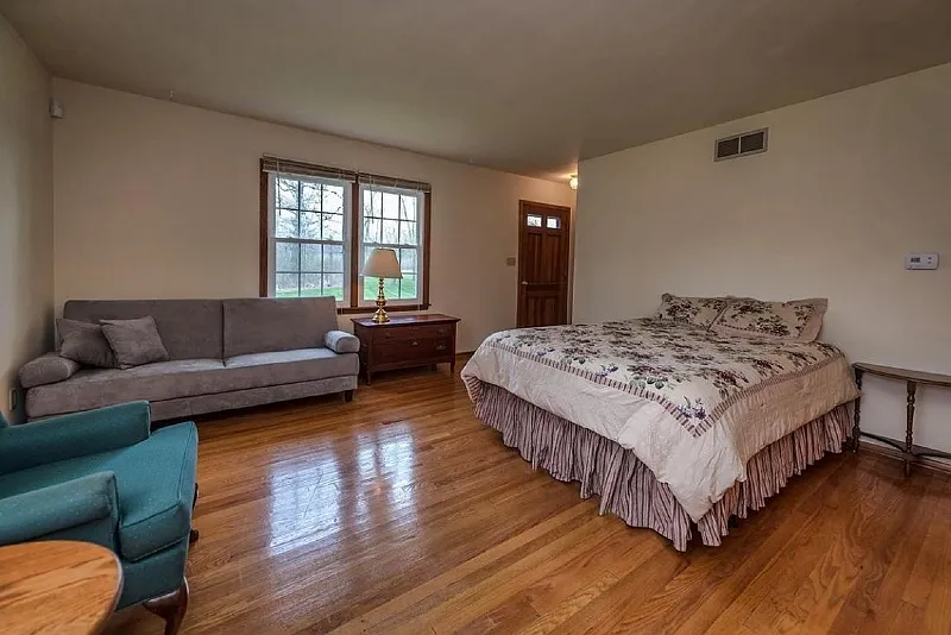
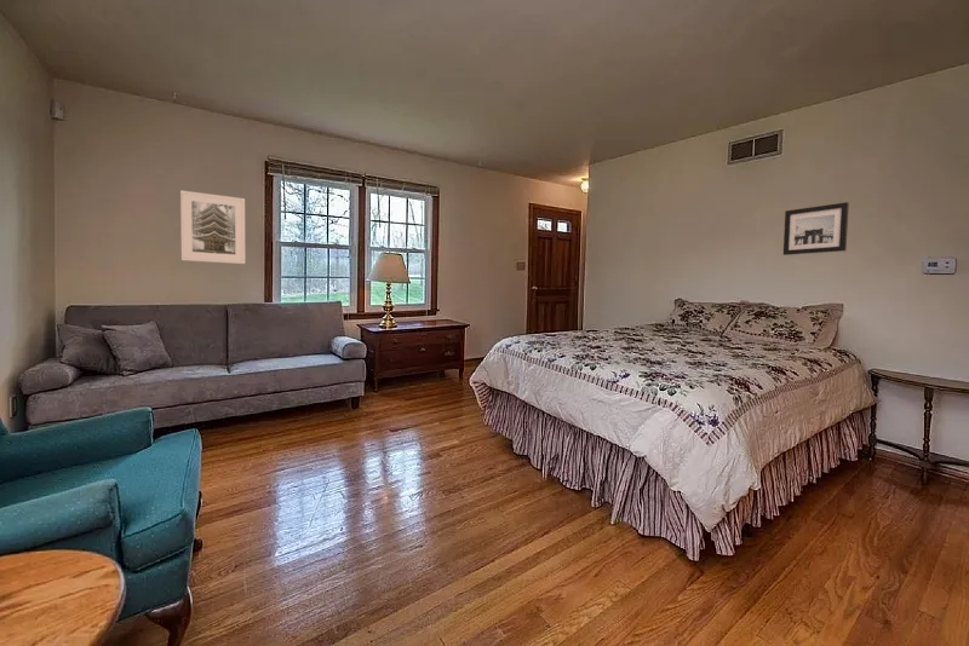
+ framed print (213, 227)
+ wall art (814, 230)
